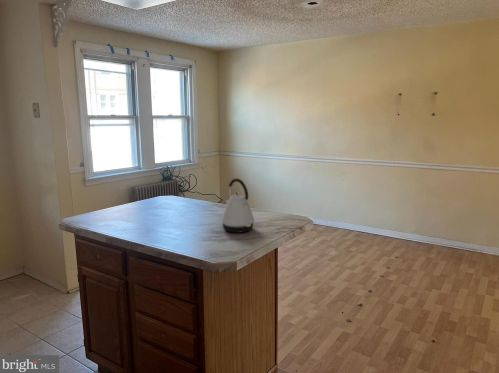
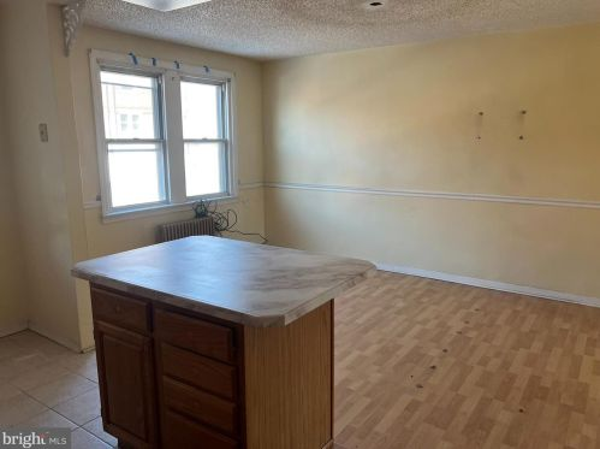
- kettle (237, 204)
